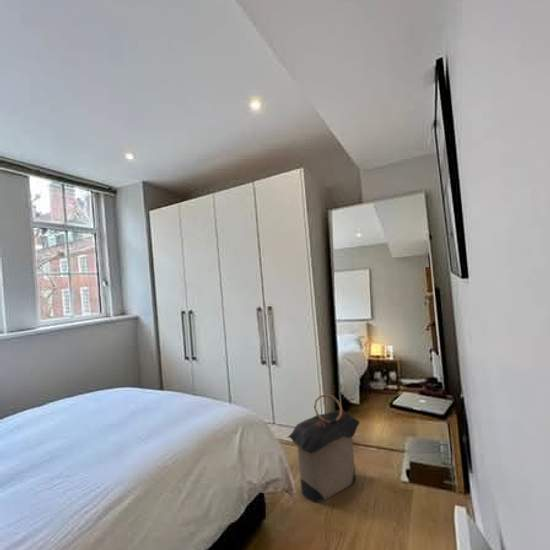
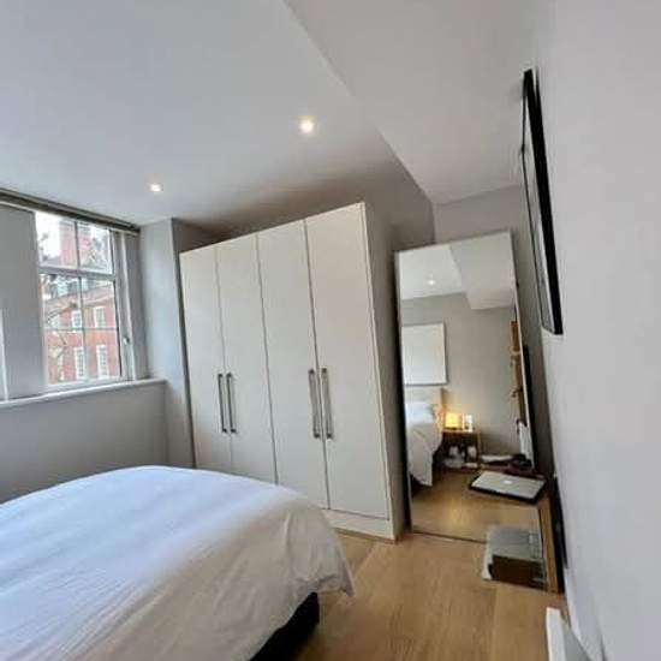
- laundry hamper (325, 443)
